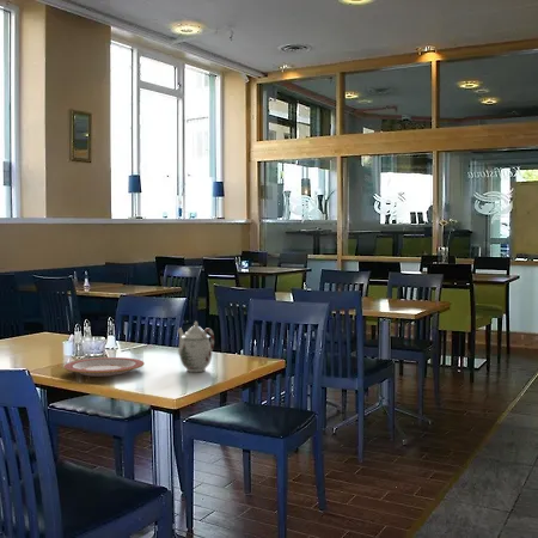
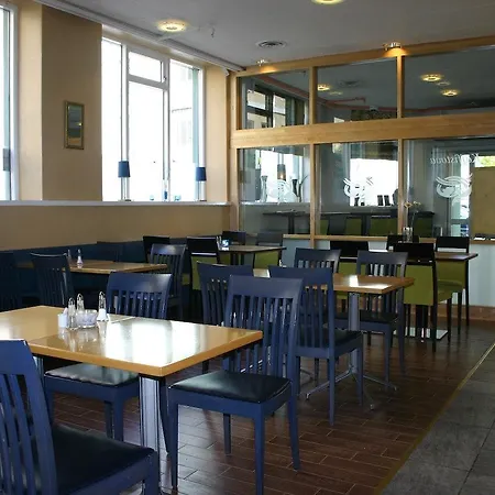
- plate (104, 367)
- teapot (195, 346)
